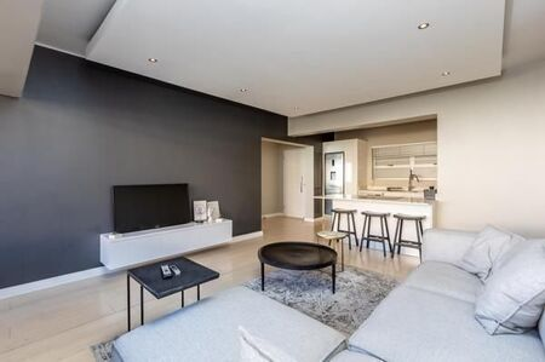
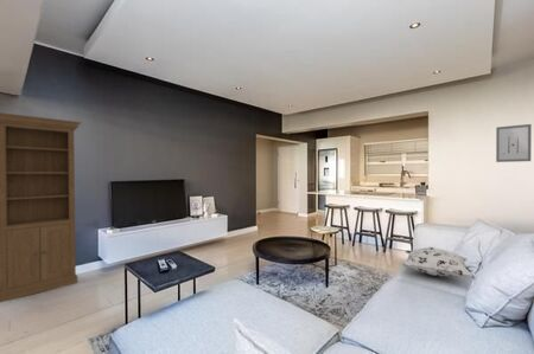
+ decorative pillow (434, 260)
+ bookcase (38, 204)
+ wall art (513, 143)
